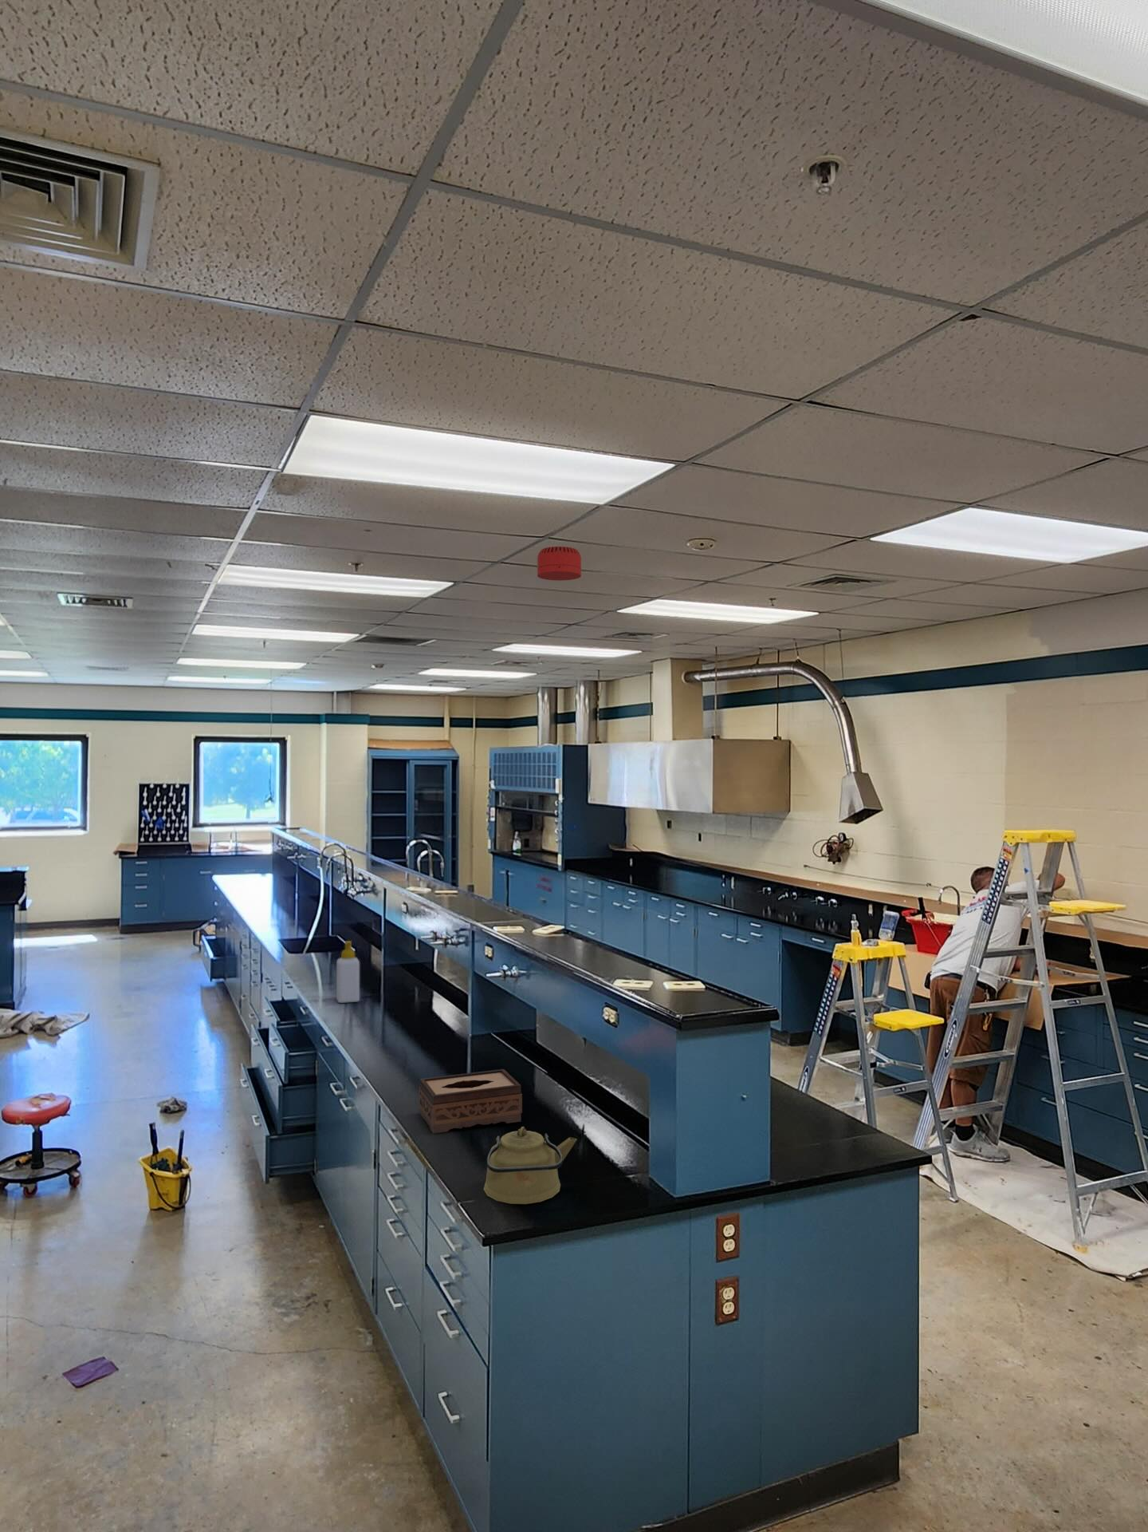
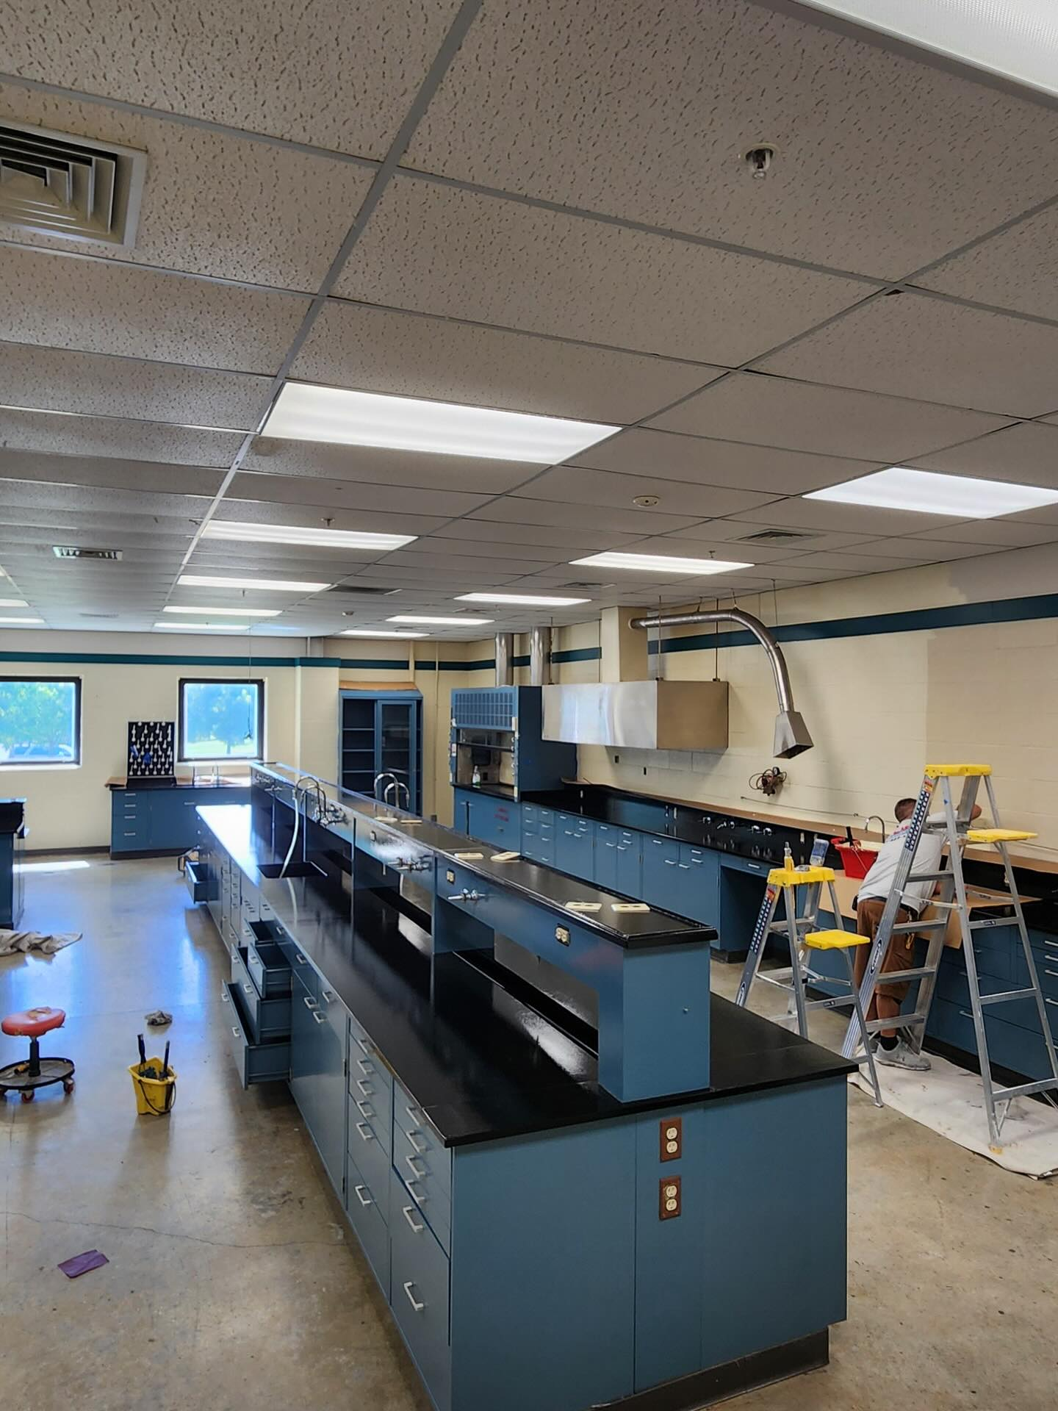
- tissue box (469, 1099)
- smoke detector (558, 562)
- kettle (531, 1157)
- soap bottle (347, 971)
